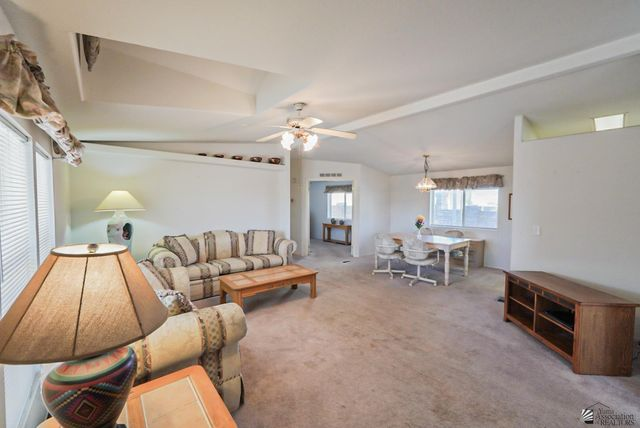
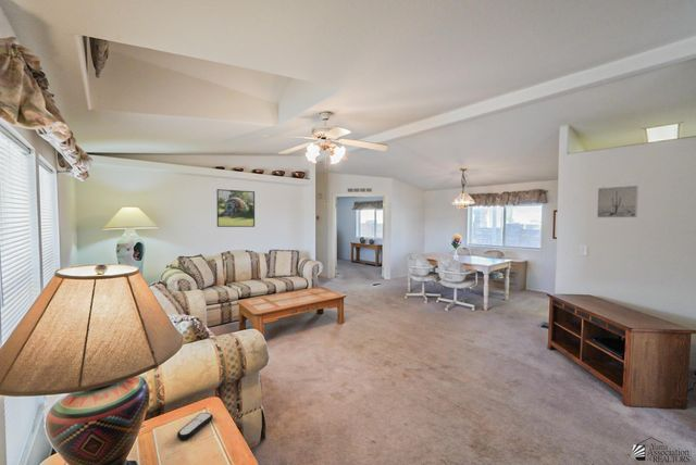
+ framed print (236, 209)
+ wall art (617, 202)
+ remote control (195, 425)
